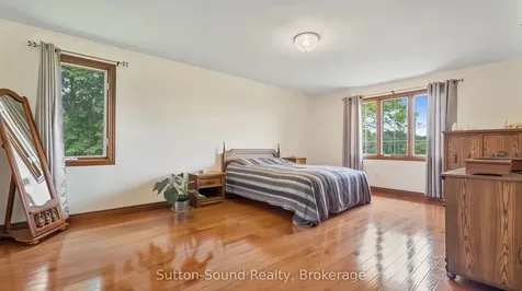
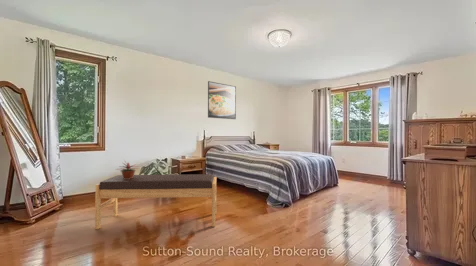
+ bench (161, 197)
+ potted plant (128, 168)
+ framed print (222, 101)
